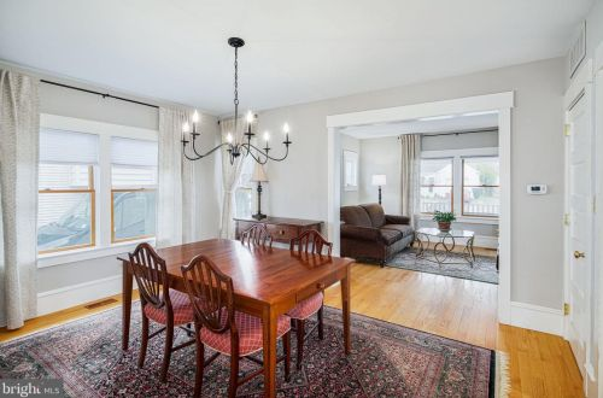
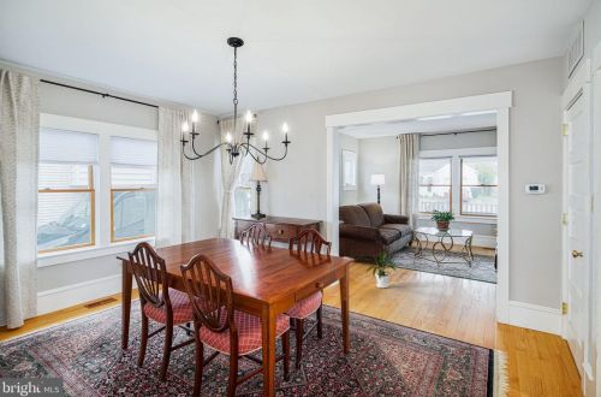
+ house plant (383, 268)
